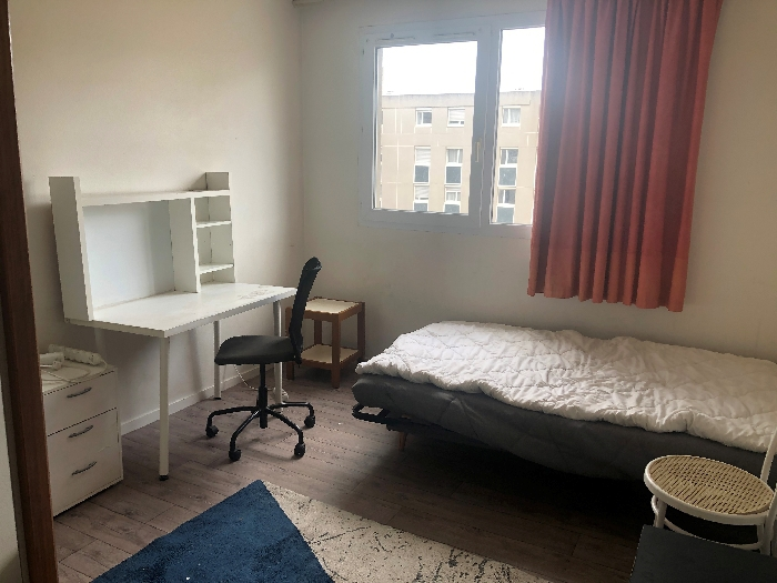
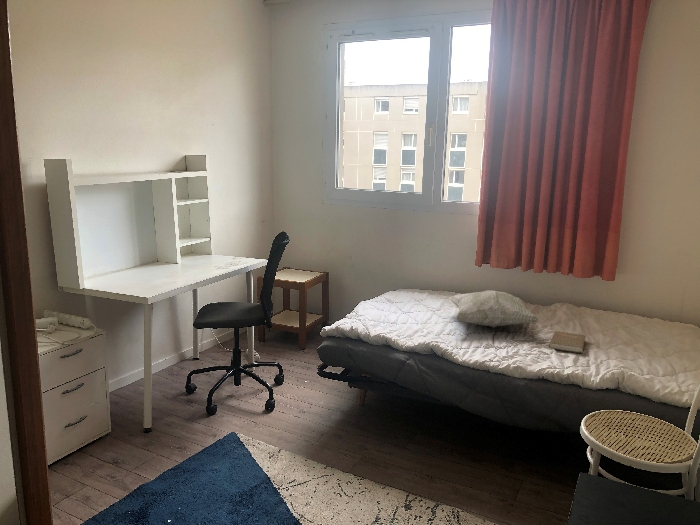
+ decorative pillow (490, 308)
+ book (567, 341)
